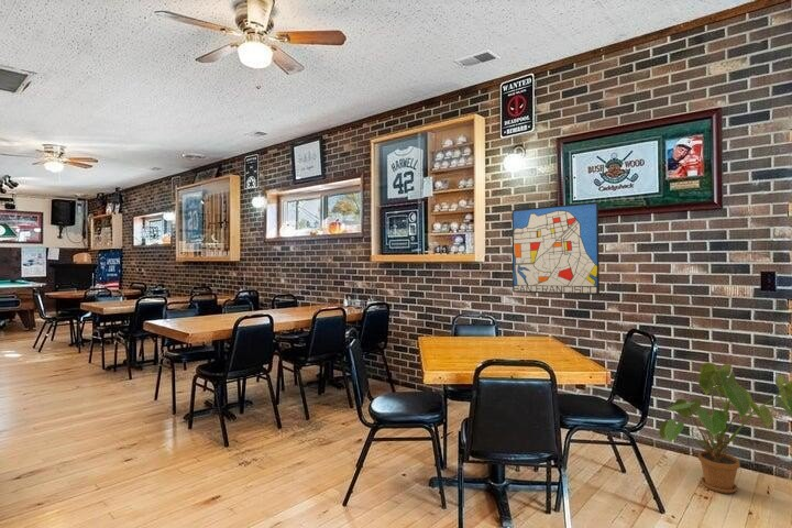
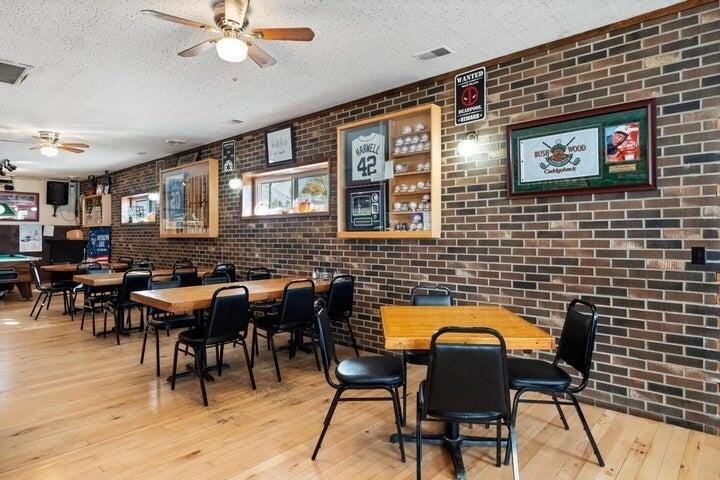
- house plant (729, 425)
- wall art (552, 250)
